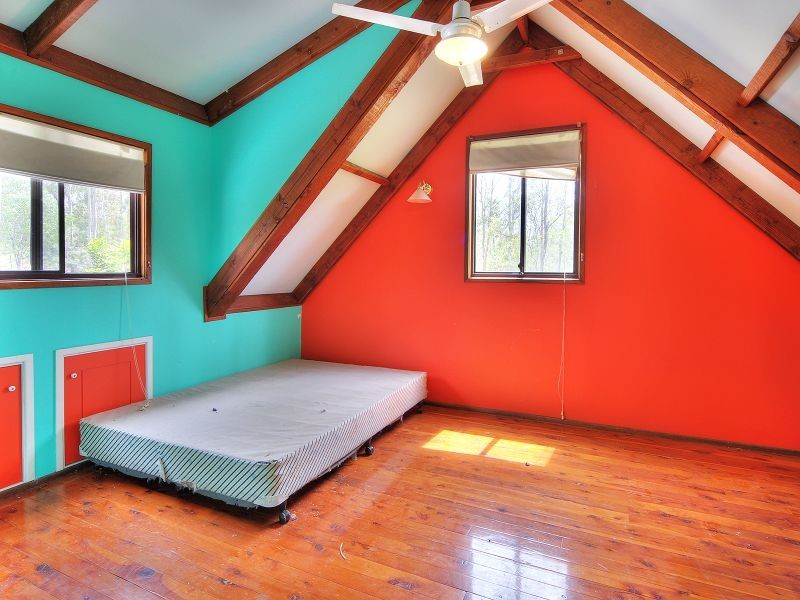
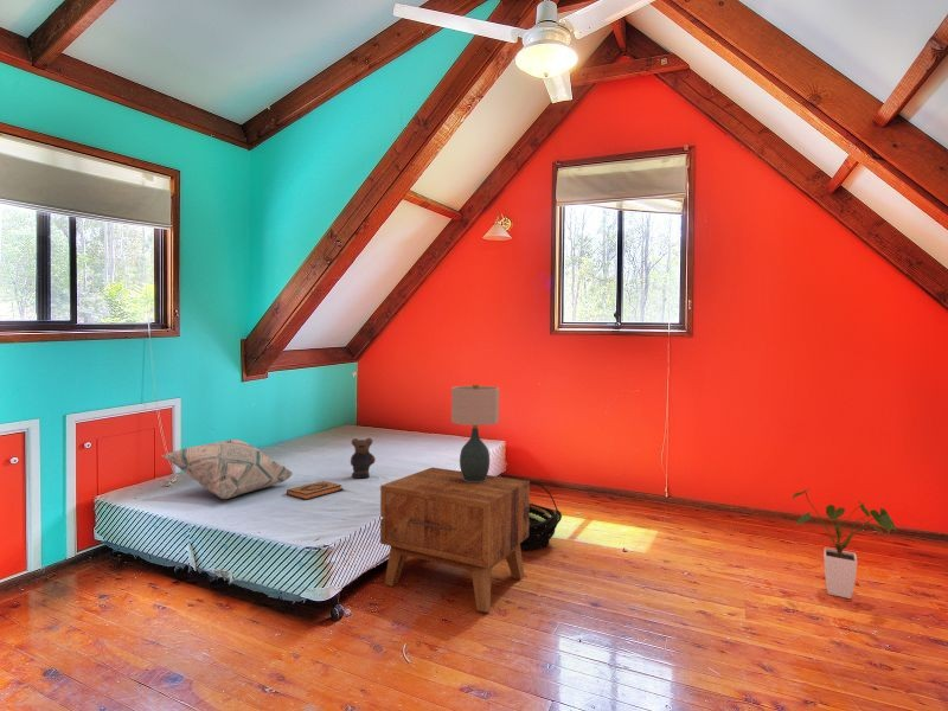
+ teddy bear (361, 457)
+ hardback book (314, 489)
+ side table (454, 532)
+ decorative pillow (229, 467)
+ table lamp (474, 431)
+ house plant (841, 546)
+ basket (530, 512)
